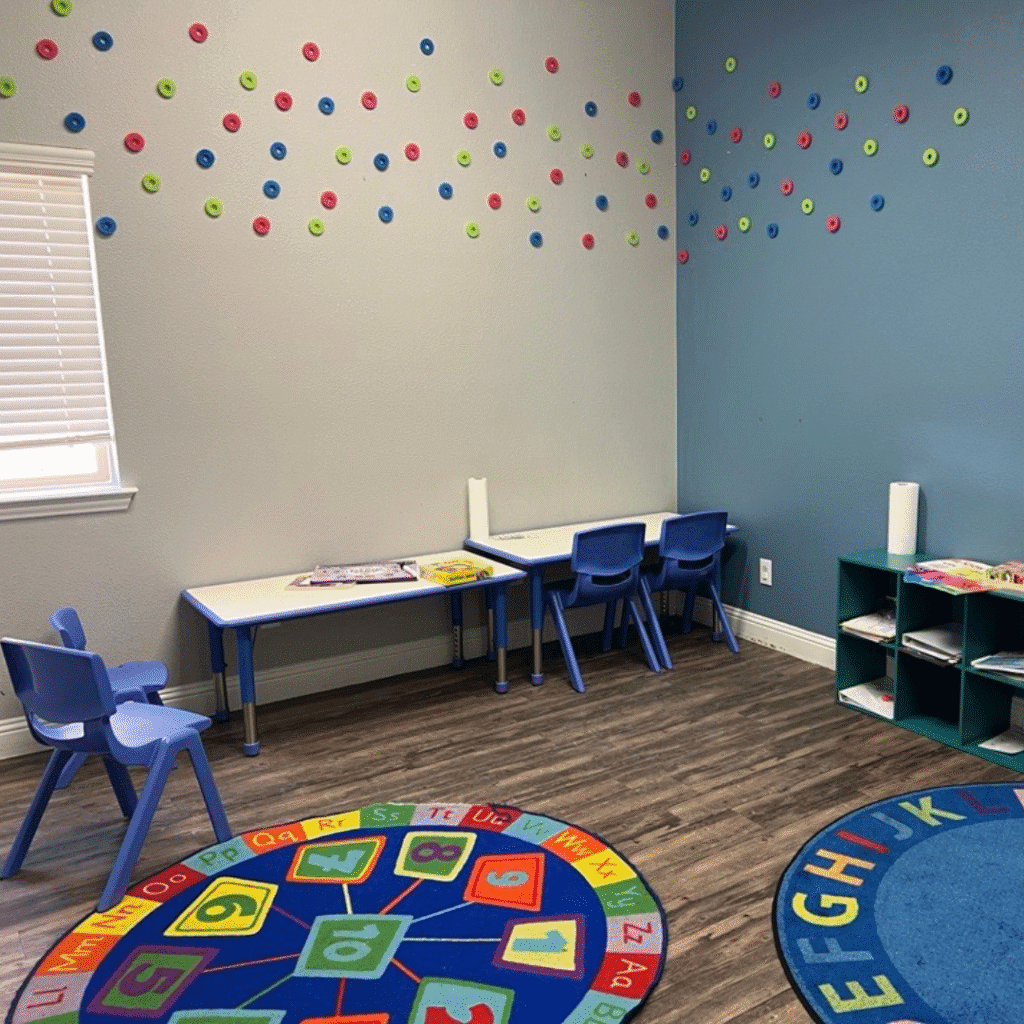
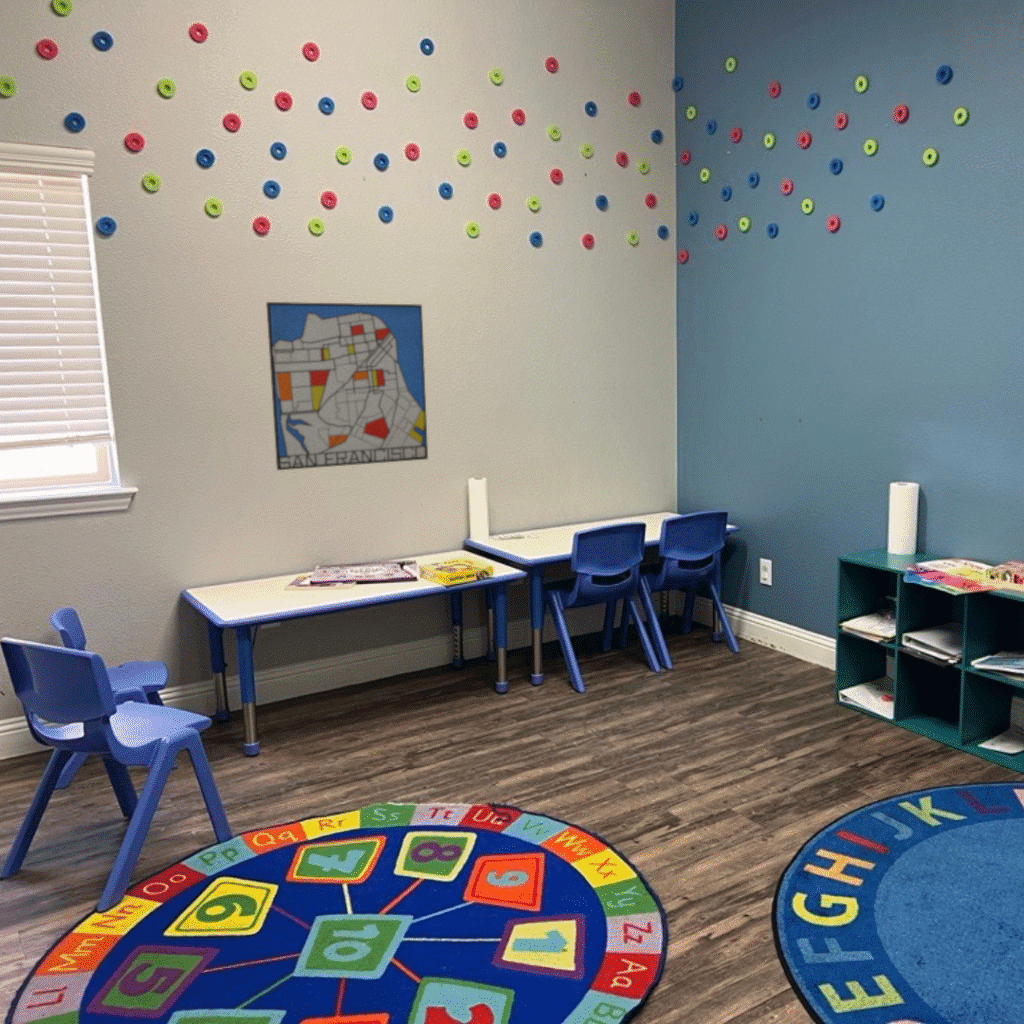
+ wall art (351, 384)
